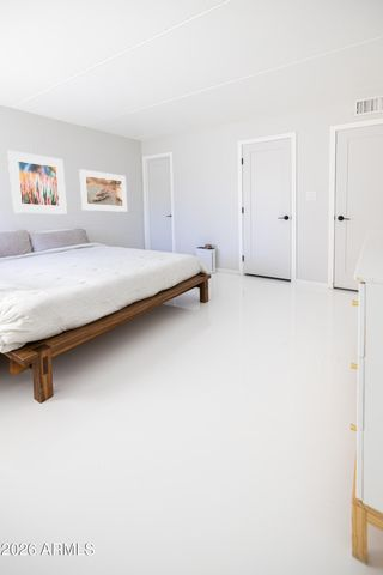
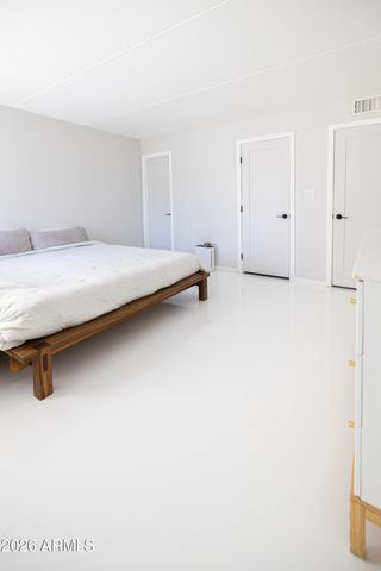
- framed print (104, 192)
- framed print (38, 184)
